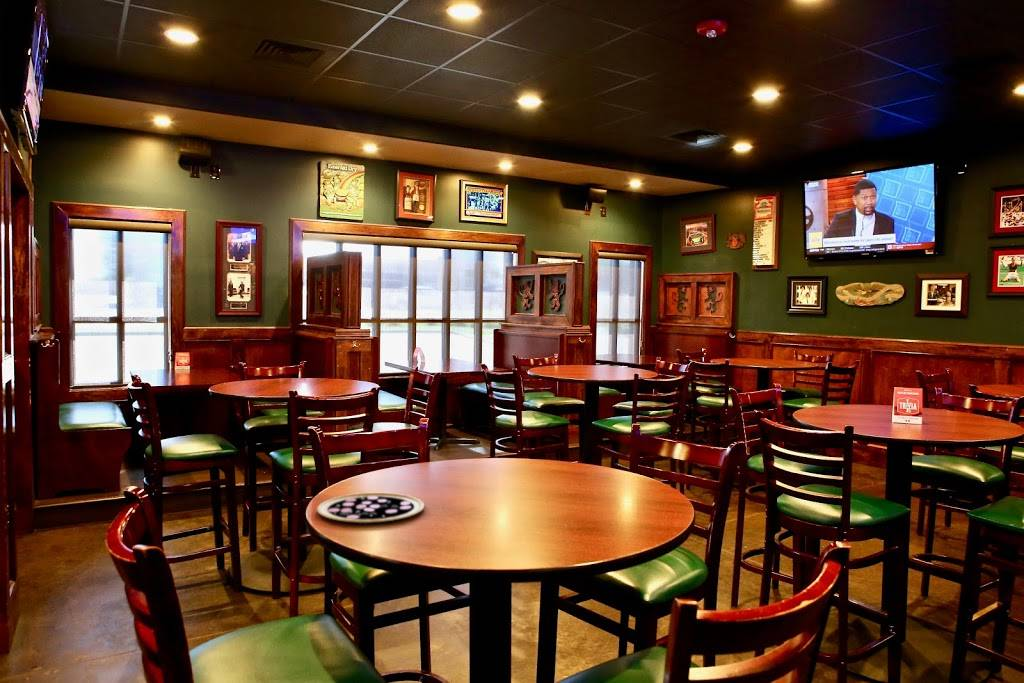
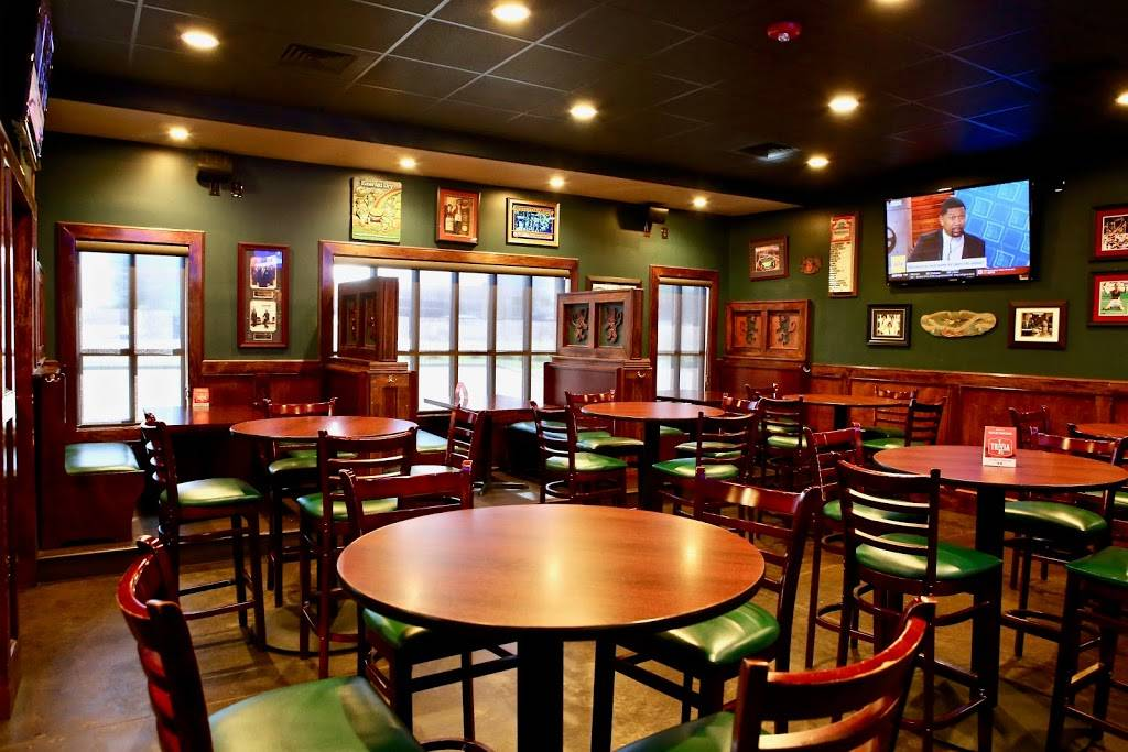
- pizza (371, 507)
